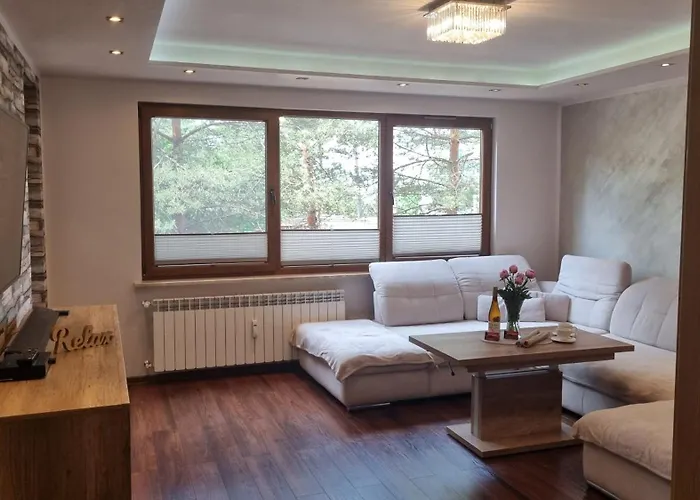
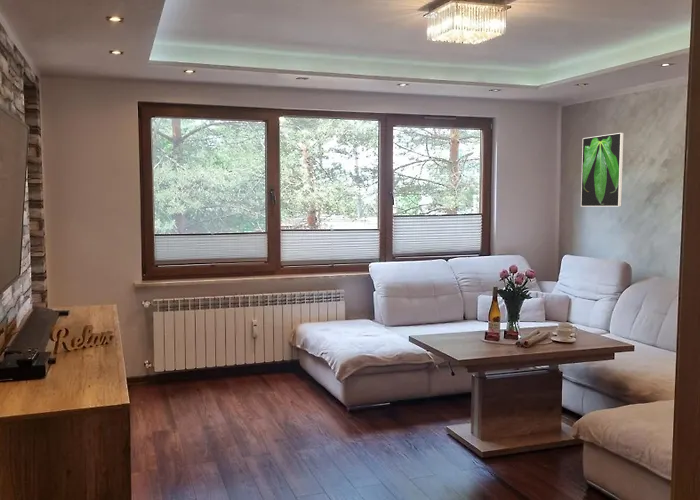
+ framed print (601, 171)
